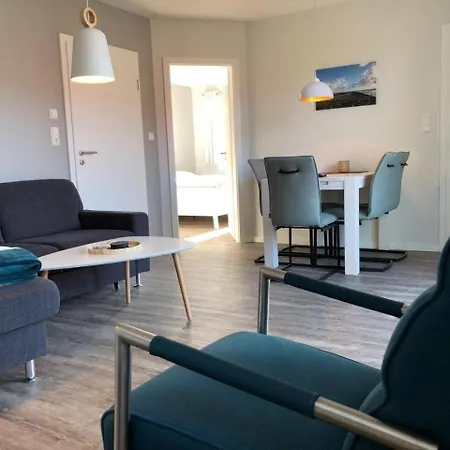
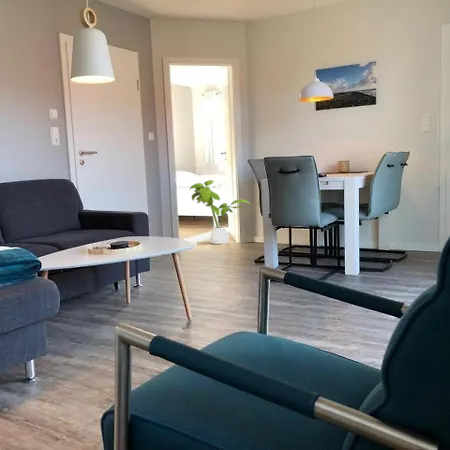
+ house plant (215, 212)
